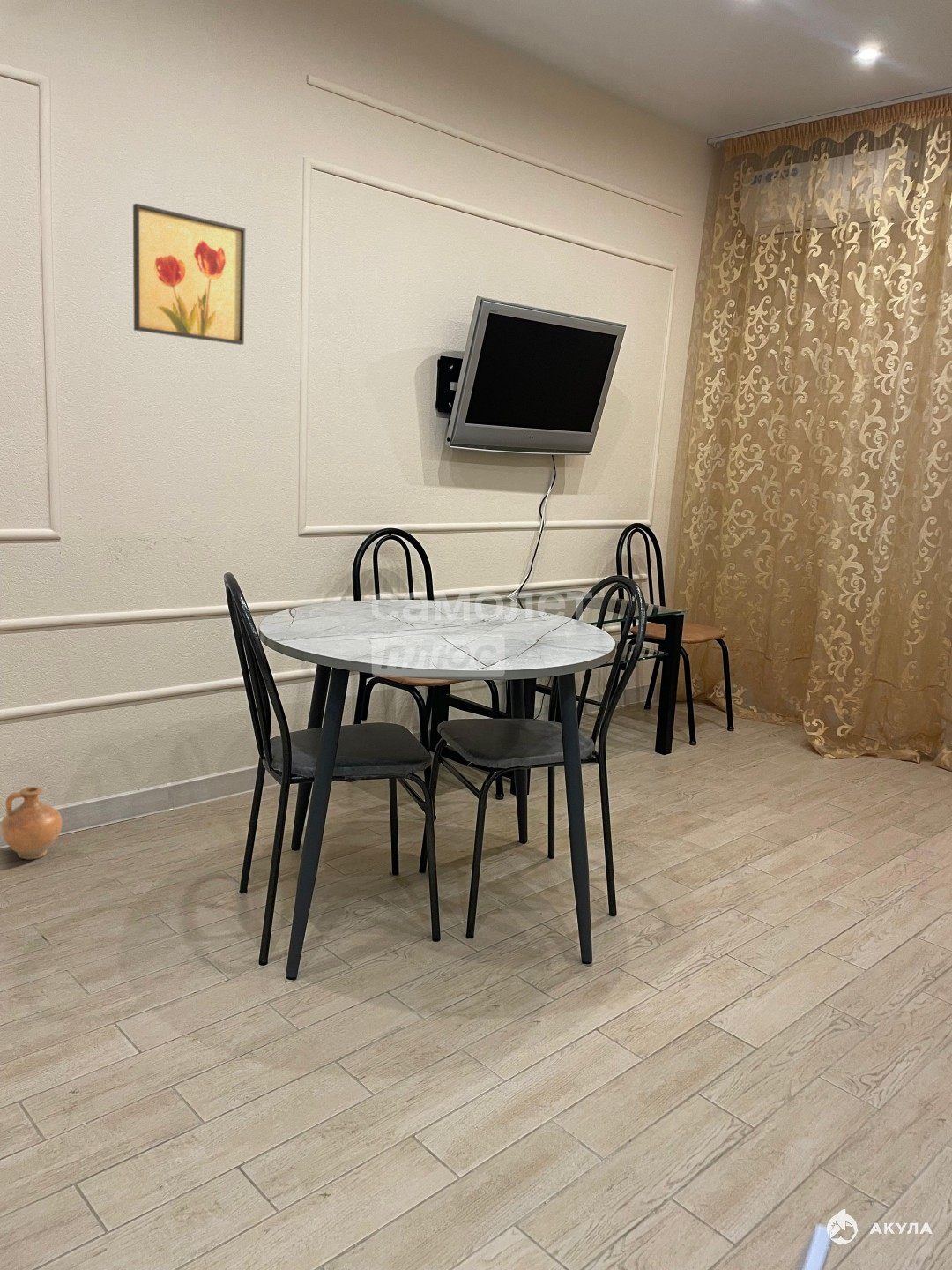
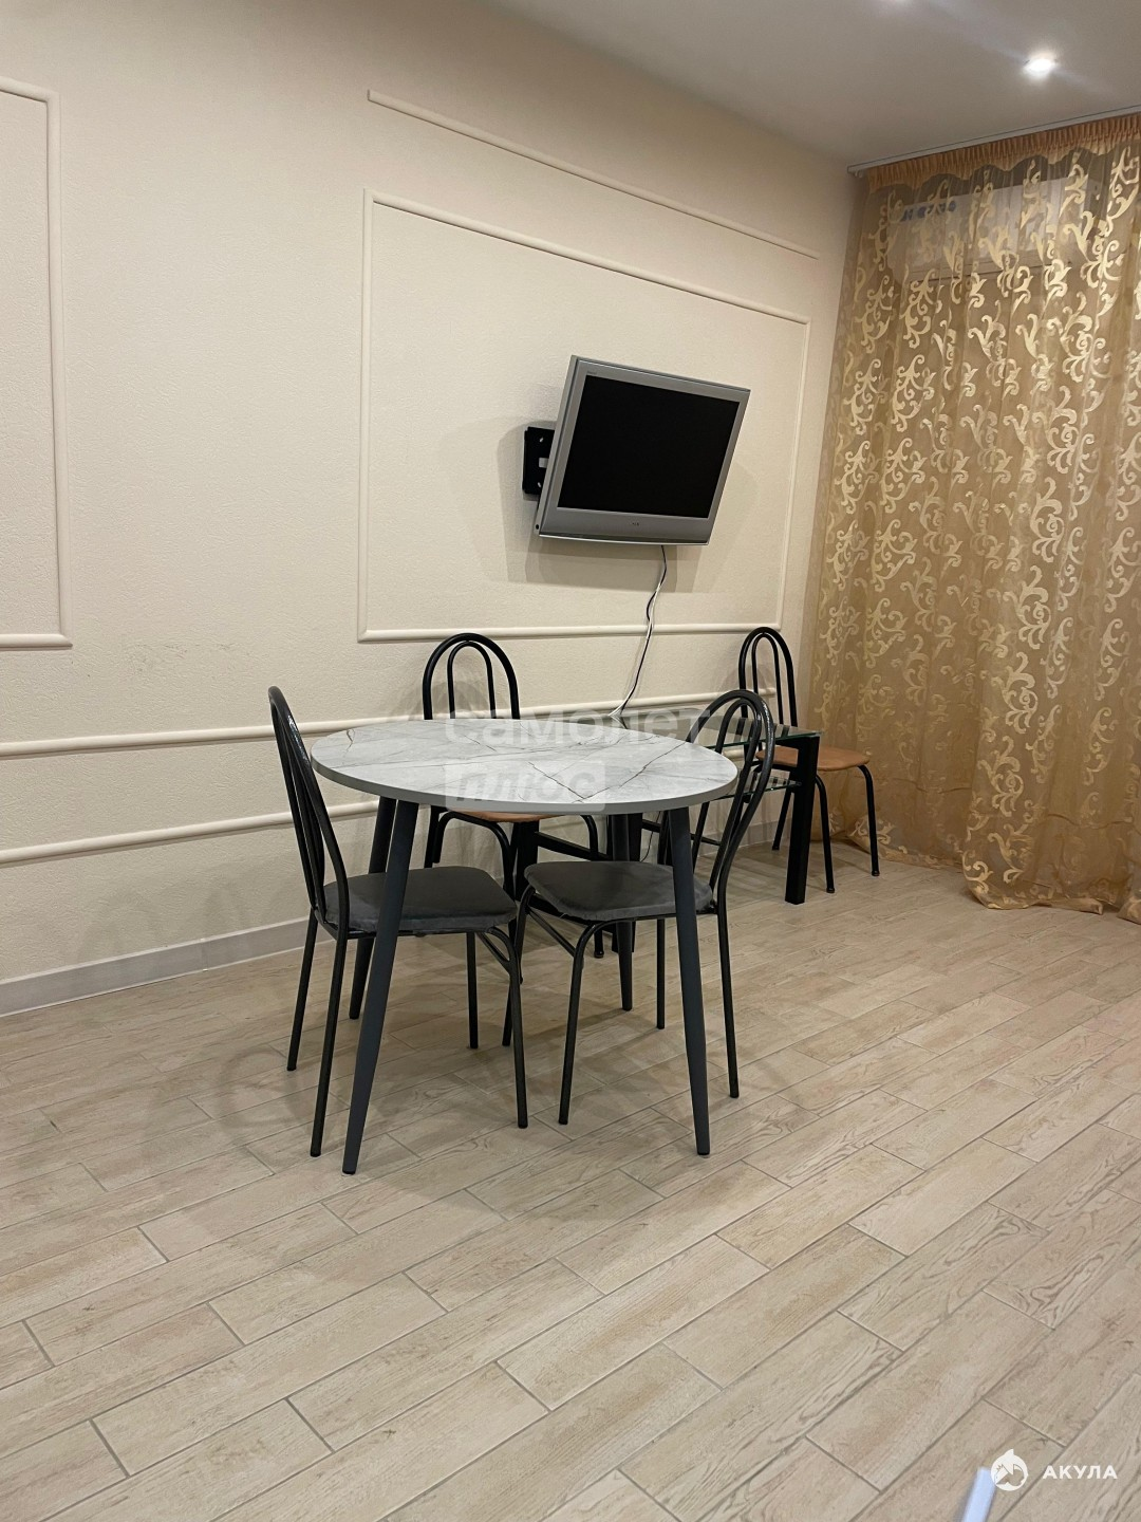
- ceramic jug (32, 821)
- wall art (190, 278)
